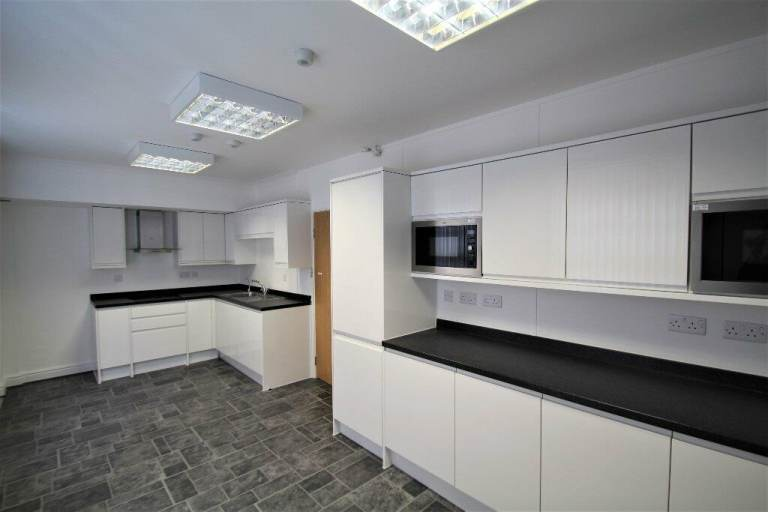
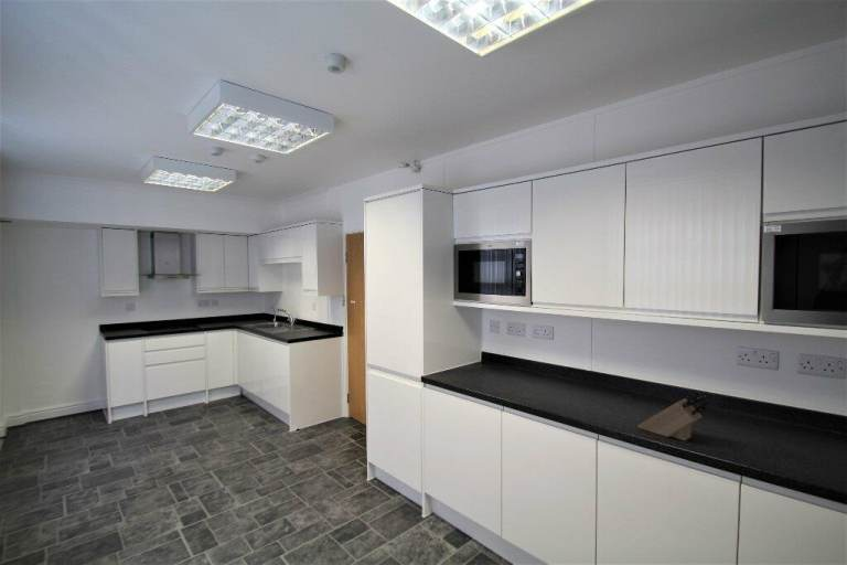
+ knife block (673, 411)
